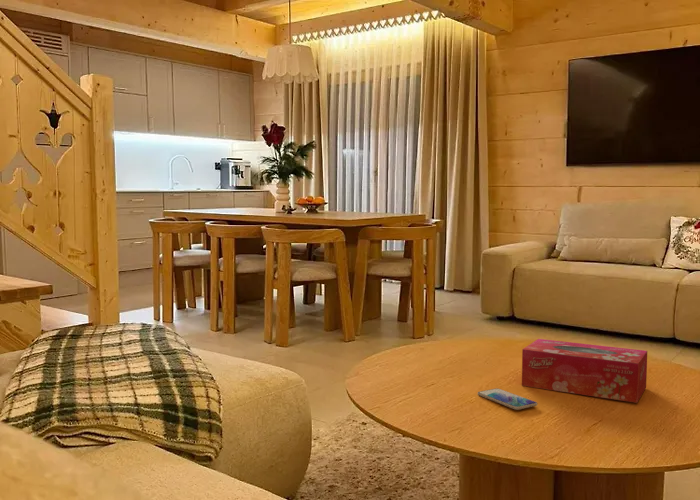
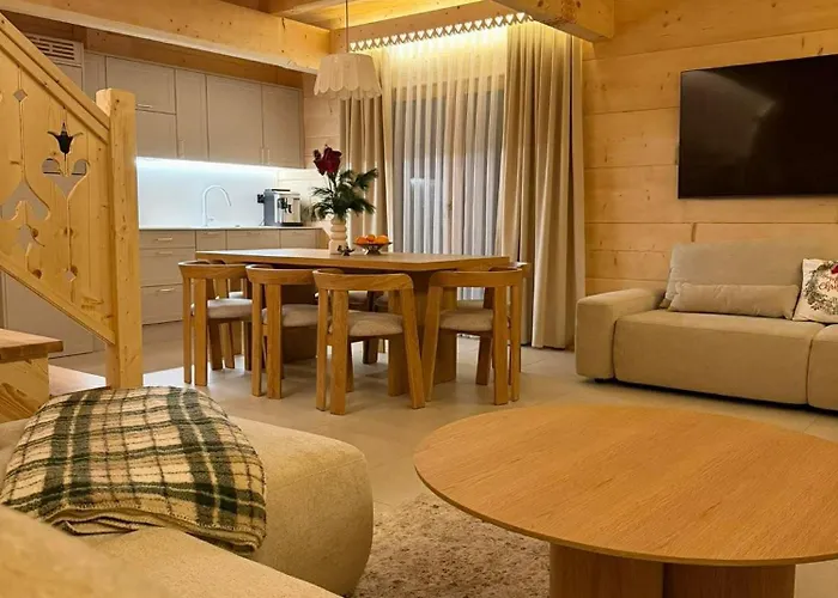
- tissue box (584, 368)
- smartphone (506, 398)
